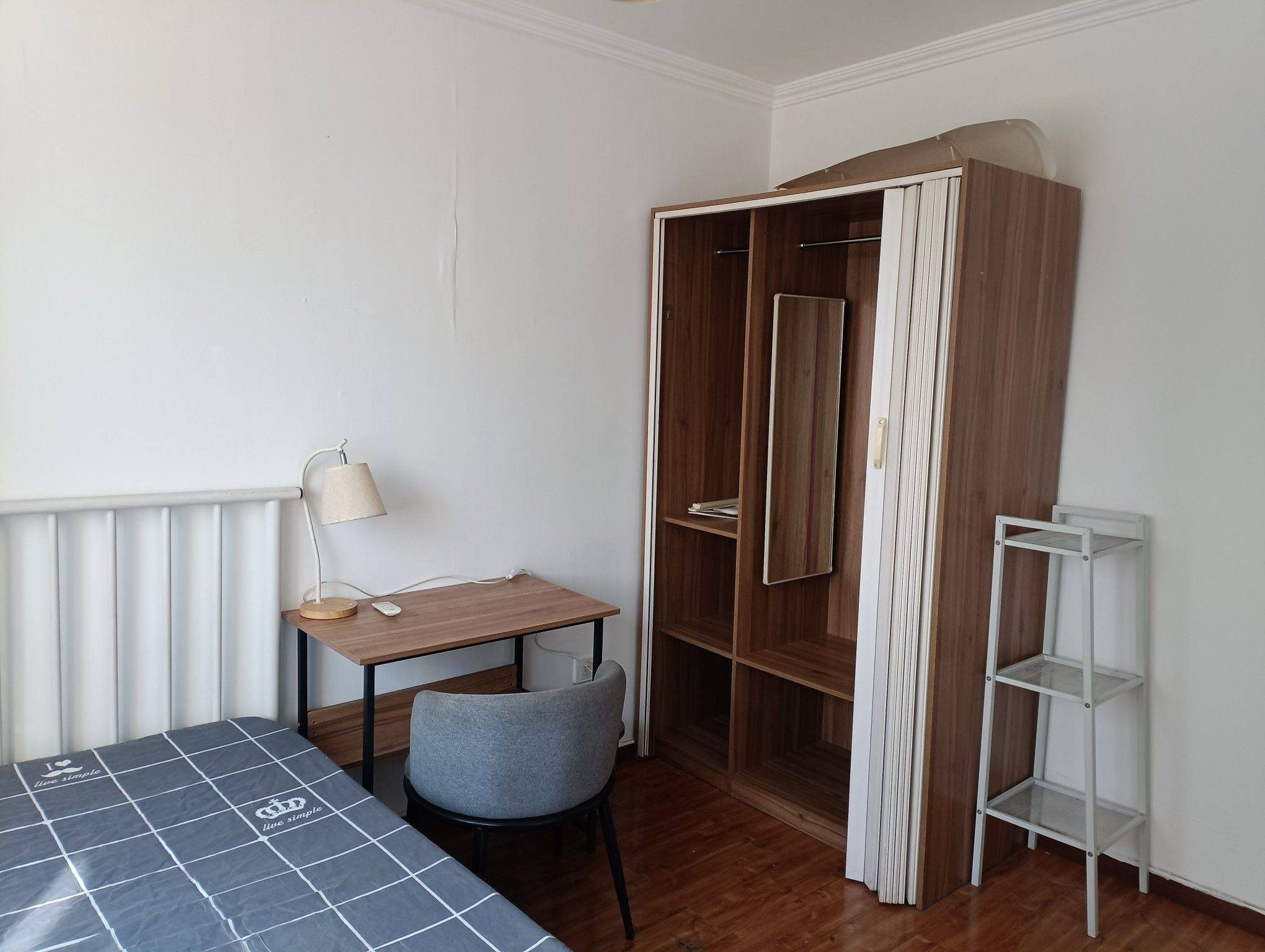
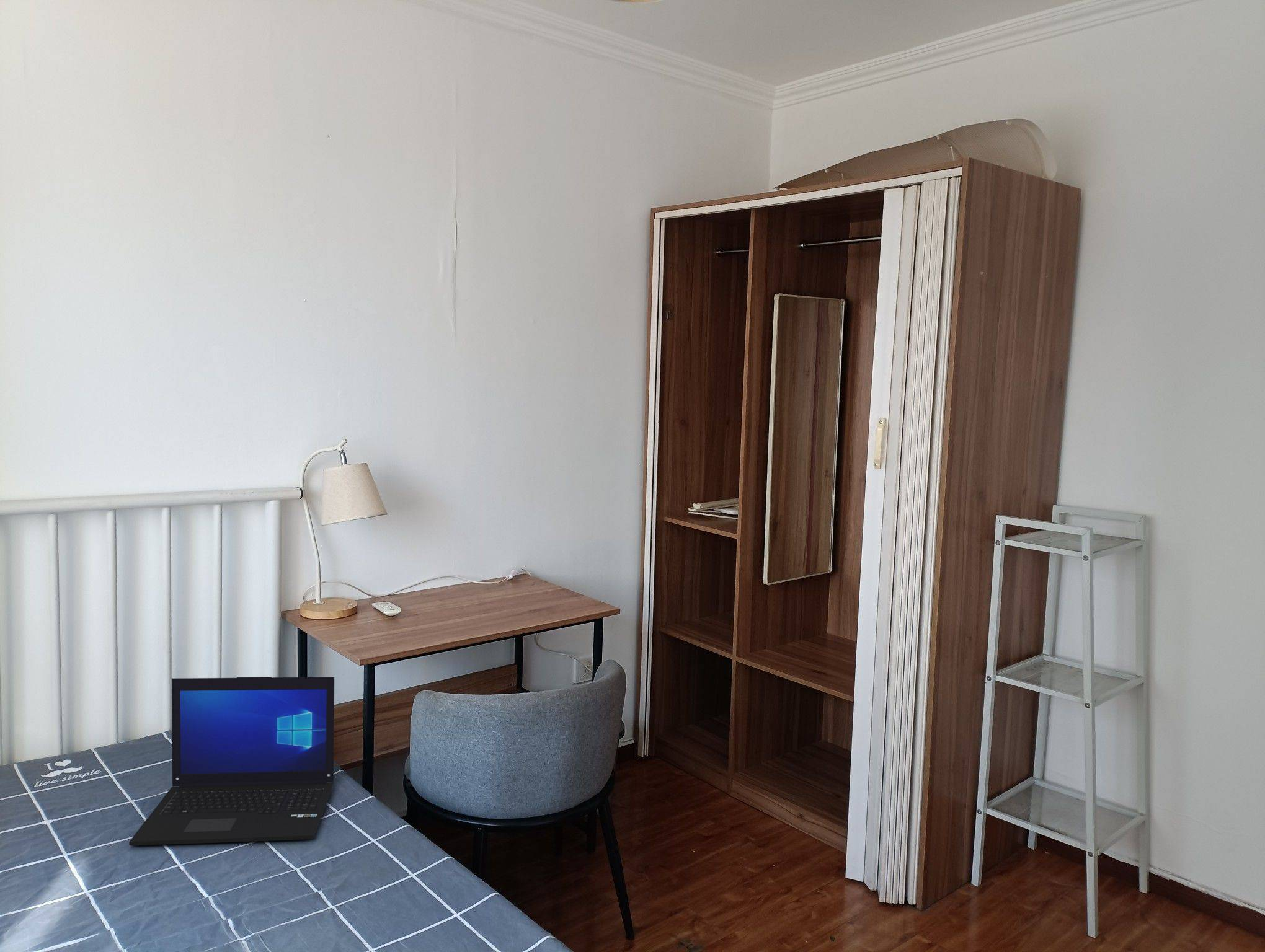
+ laptop (239, 756)
